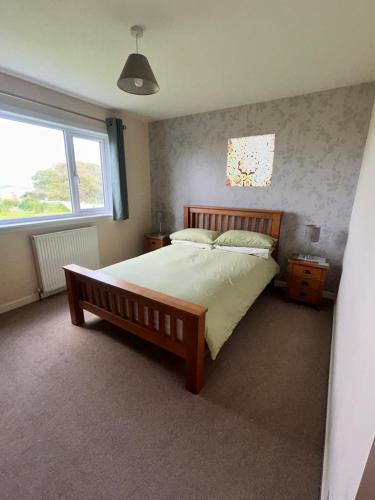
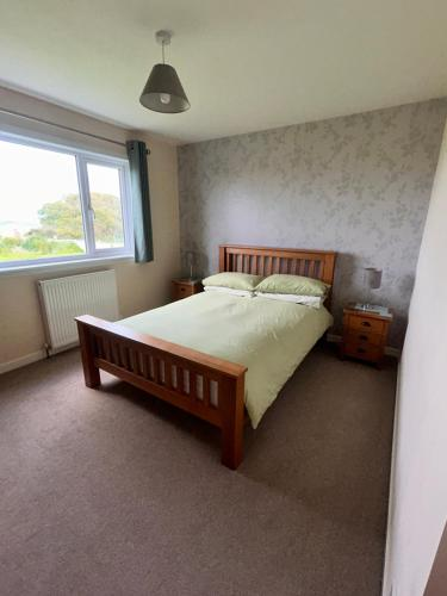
- wall art (249, 162)
